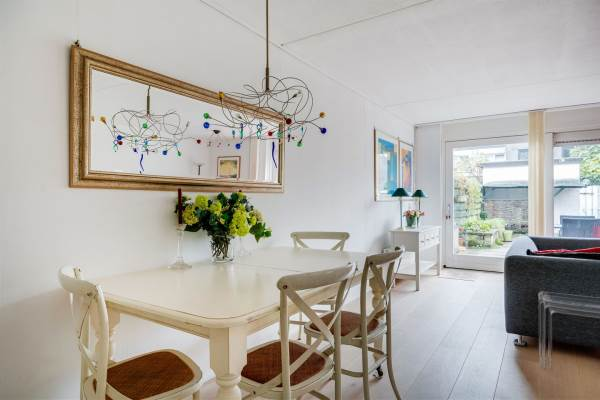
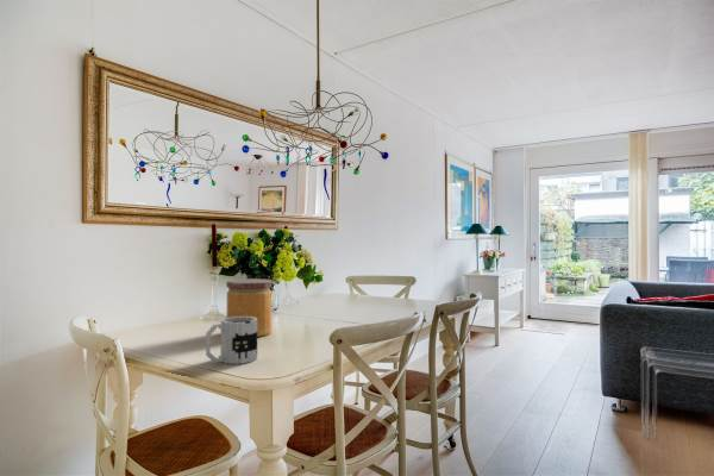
+ jar (249, 306)
+ mug (231, 340)
